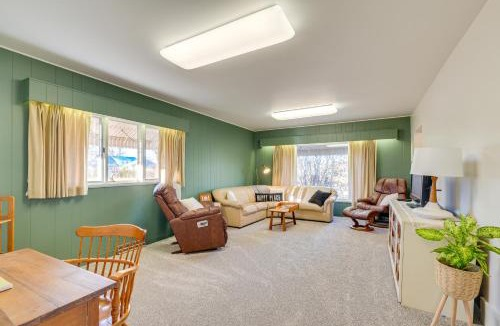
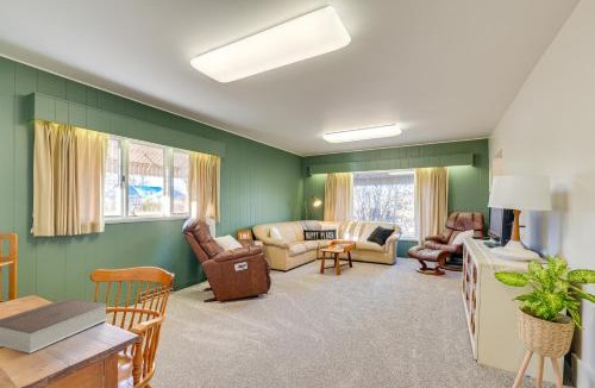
+ book (51, 321)
